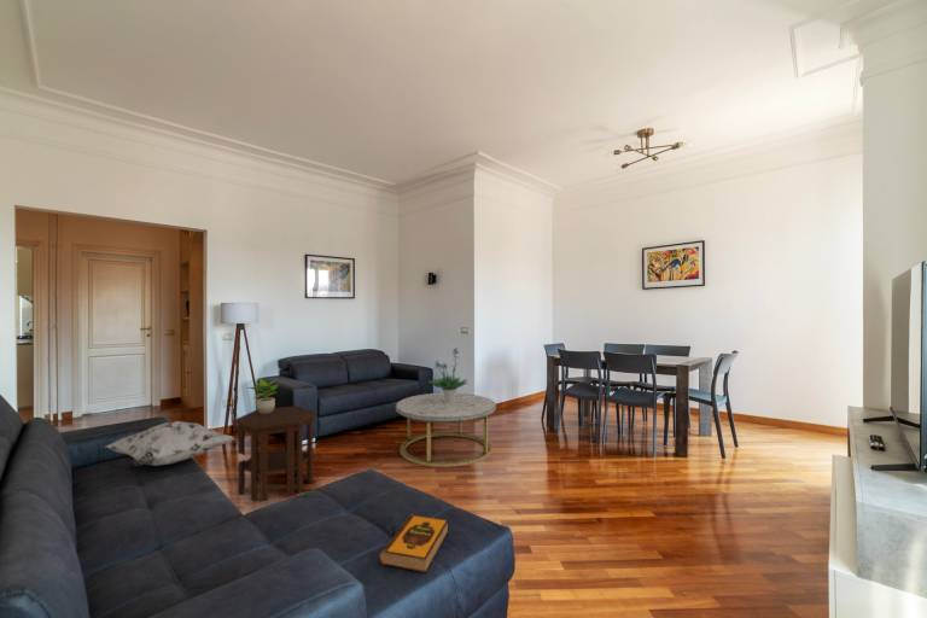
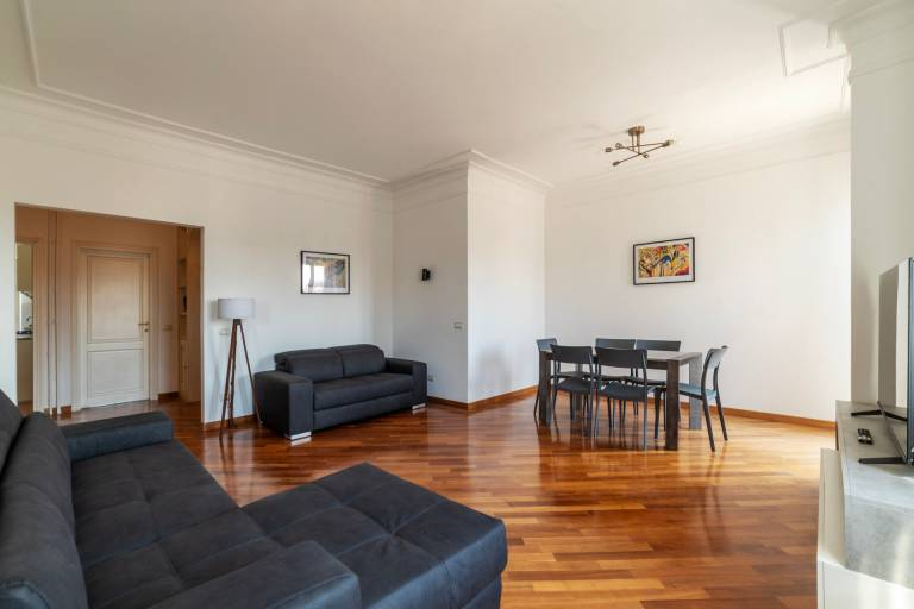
- coffee table (445, 422)
- potted plant (262, 395)
- side table (276, 450)
- hardback book (415, 540)
- decorative pillow (171, 442)
- potted plant (450, 375)
